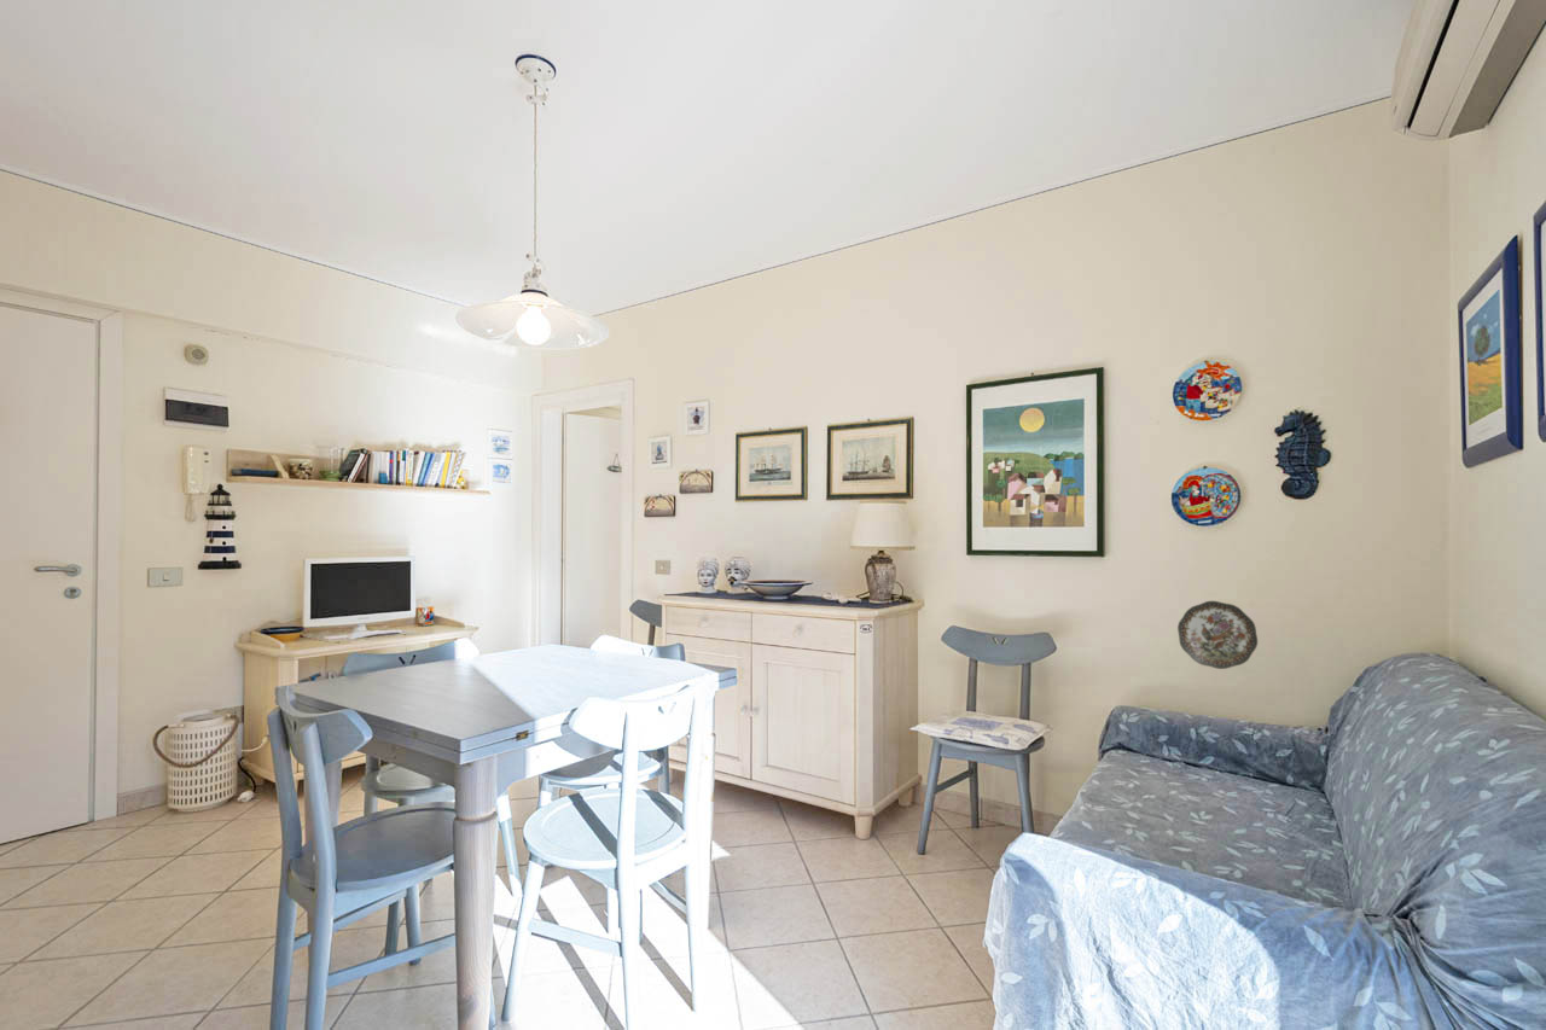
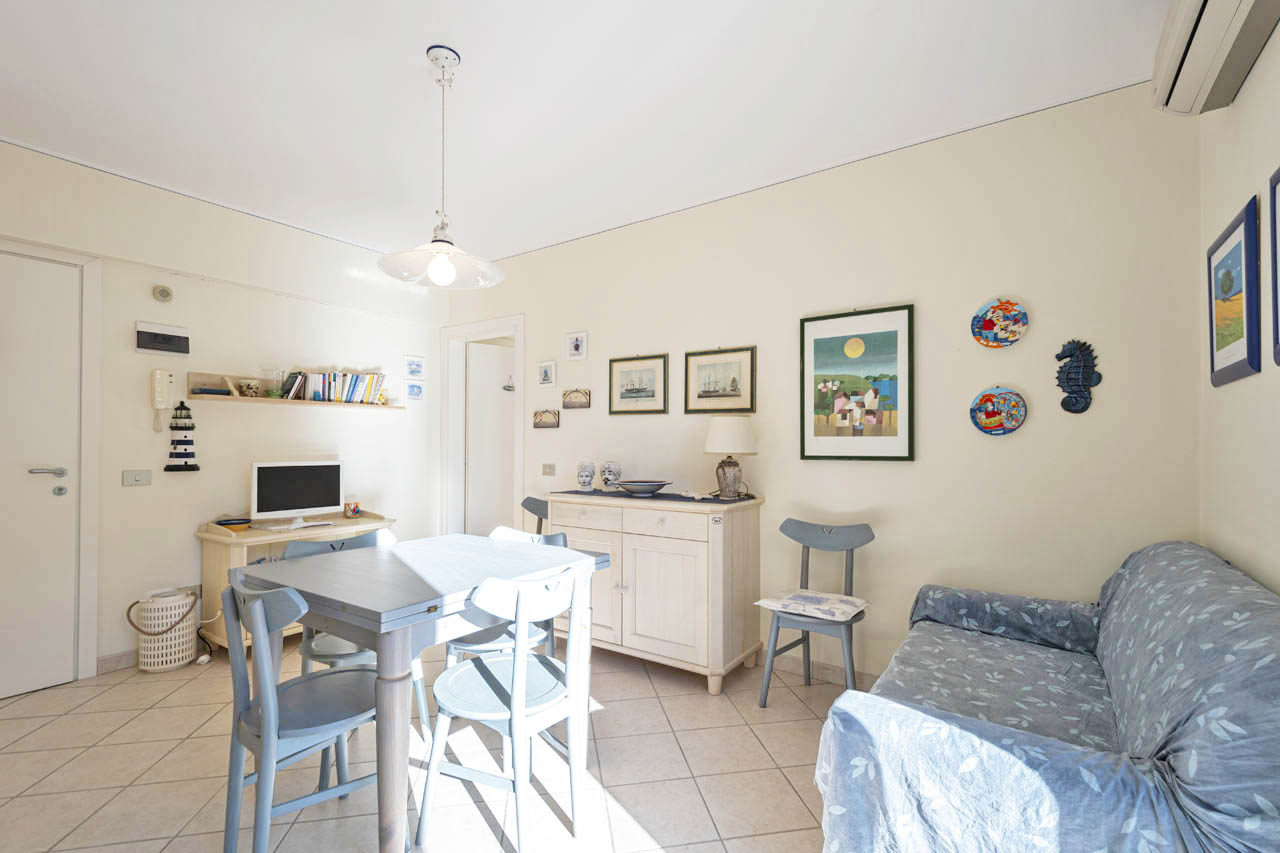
- decorative plate (1216, 634)
